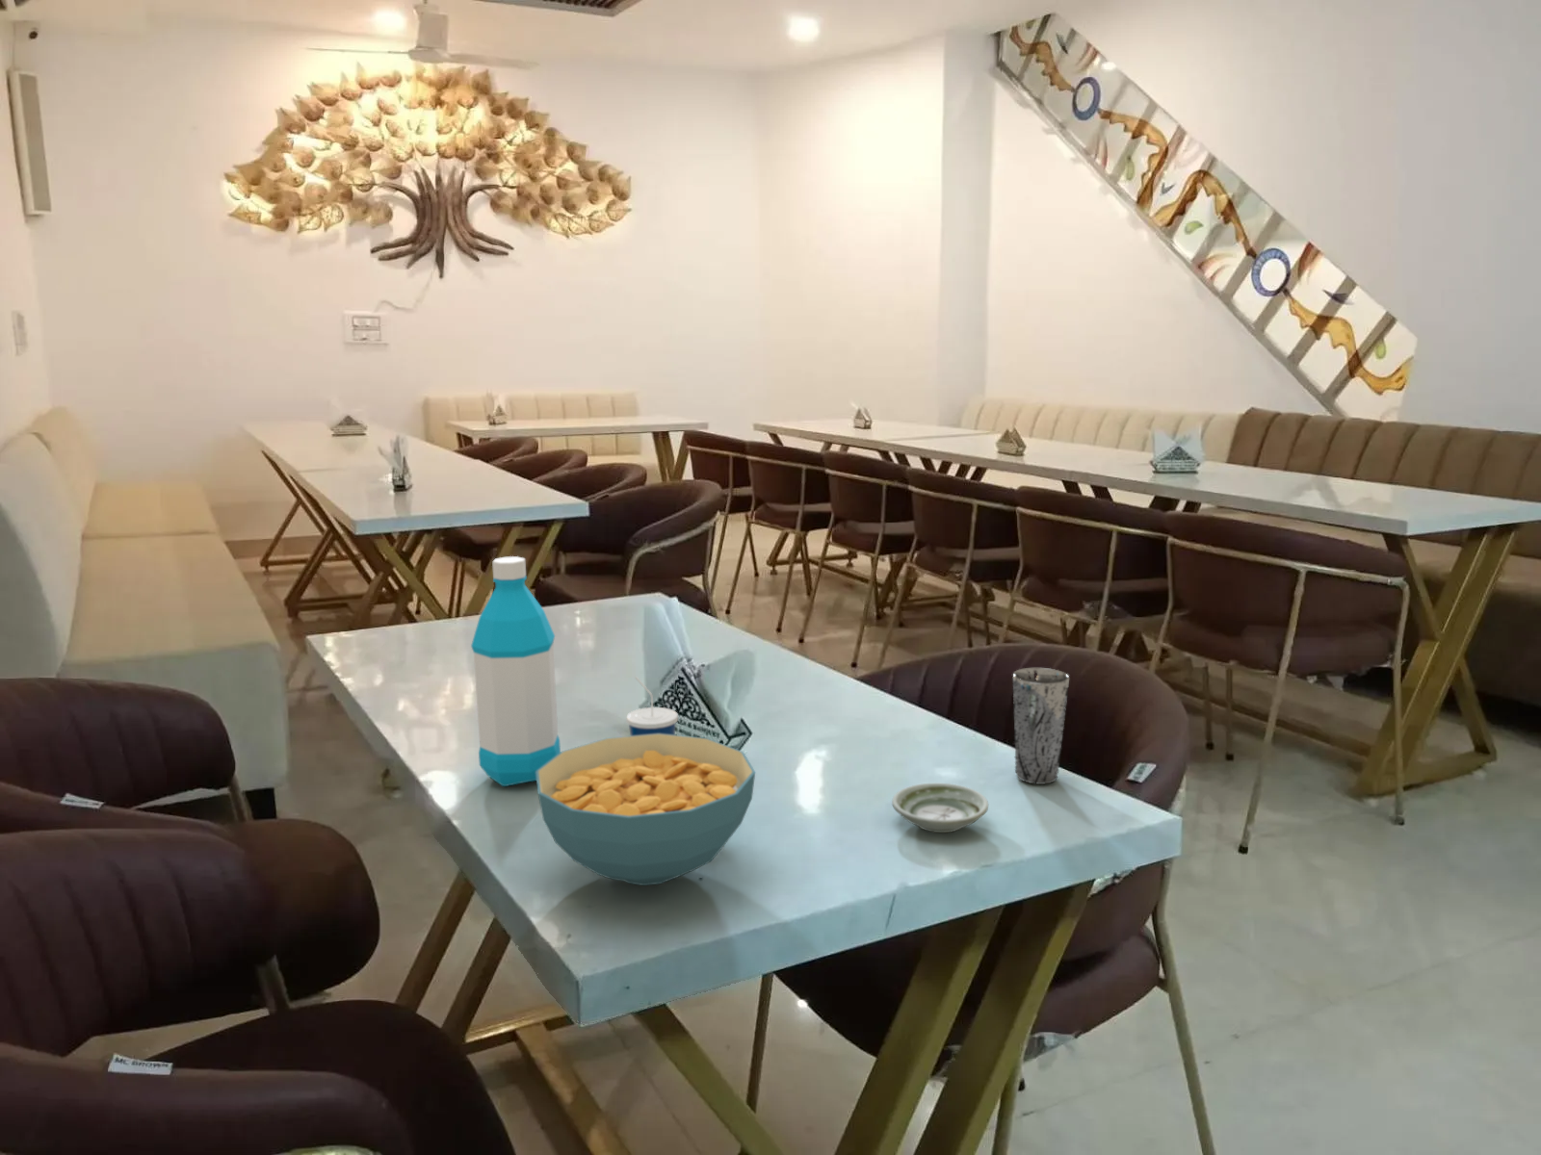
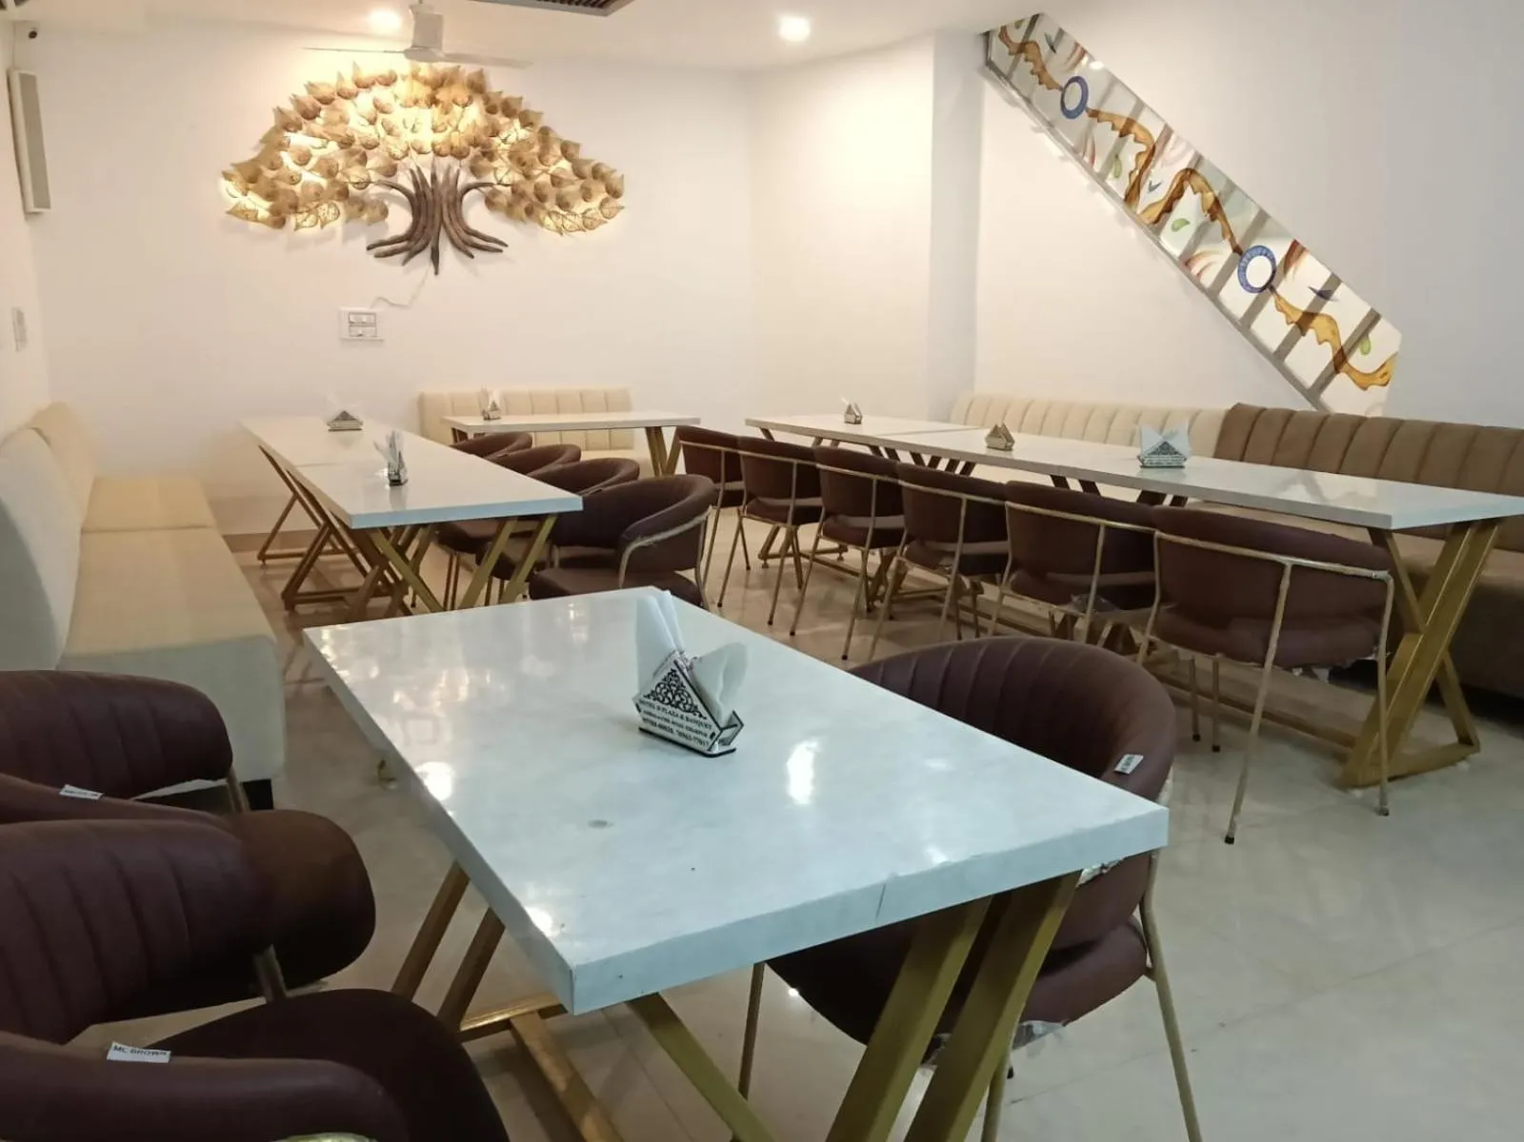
- cereal bowl (647, 821)
- cup (652, 729)
- water bottle (516, 670)
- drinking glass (1039, 727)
- saucer (939, 812)
